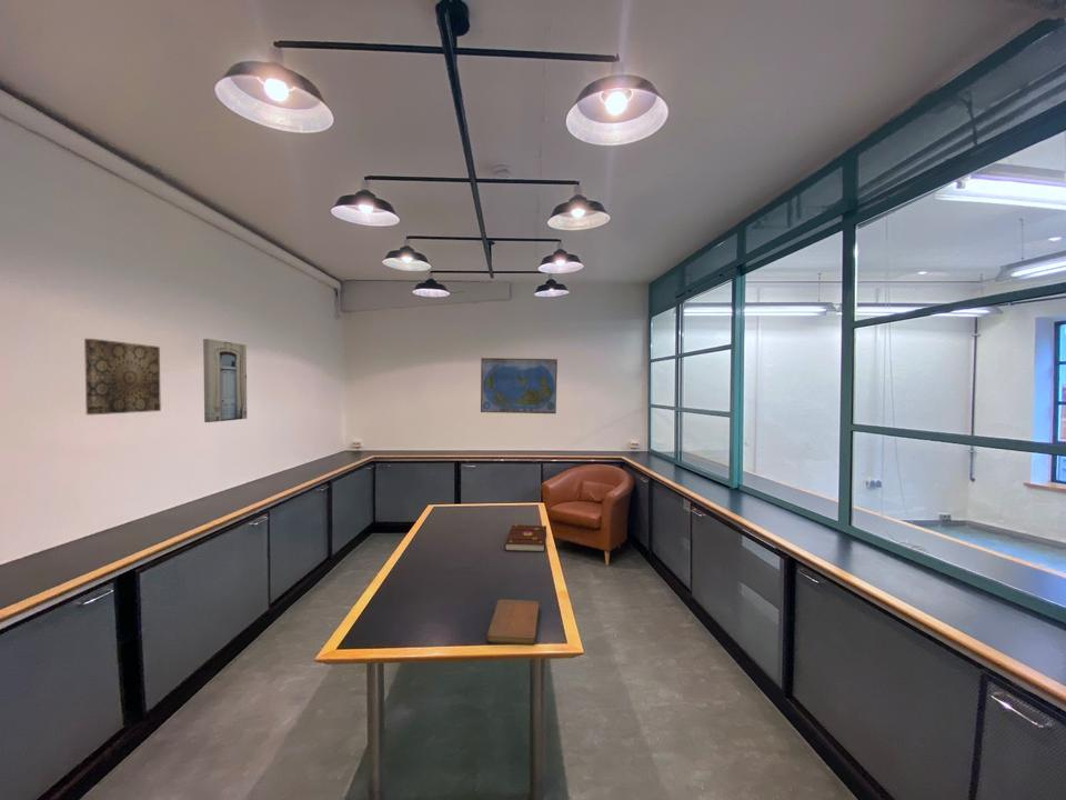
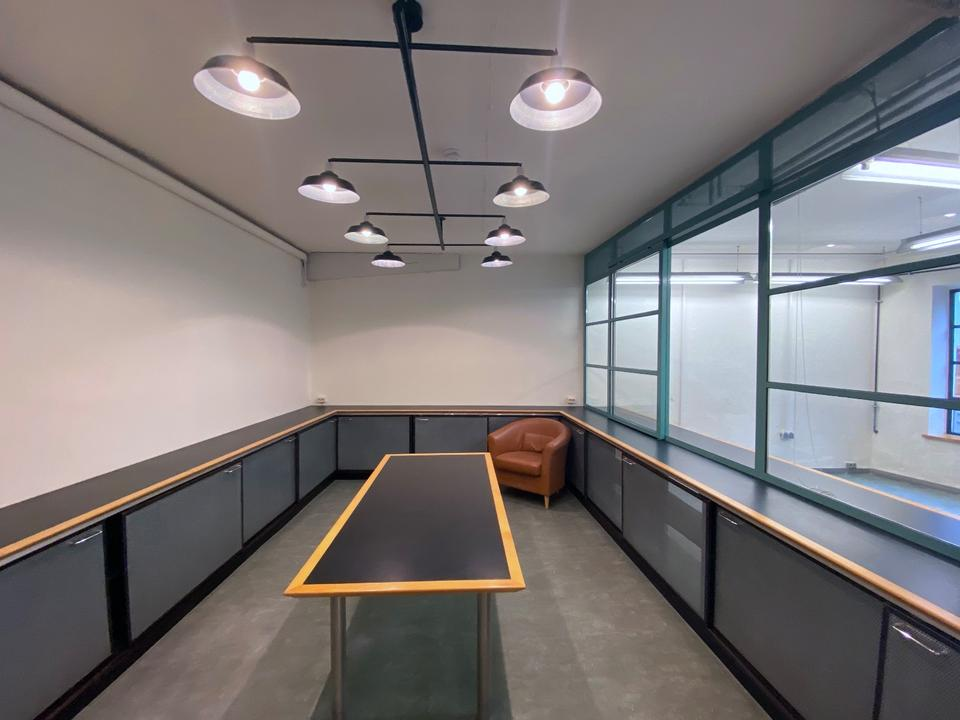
- wall art (227, 381)
- wall art (125, 378)
- notebook (514, 620)
- book (526, 537)
- world map (519, 386)
